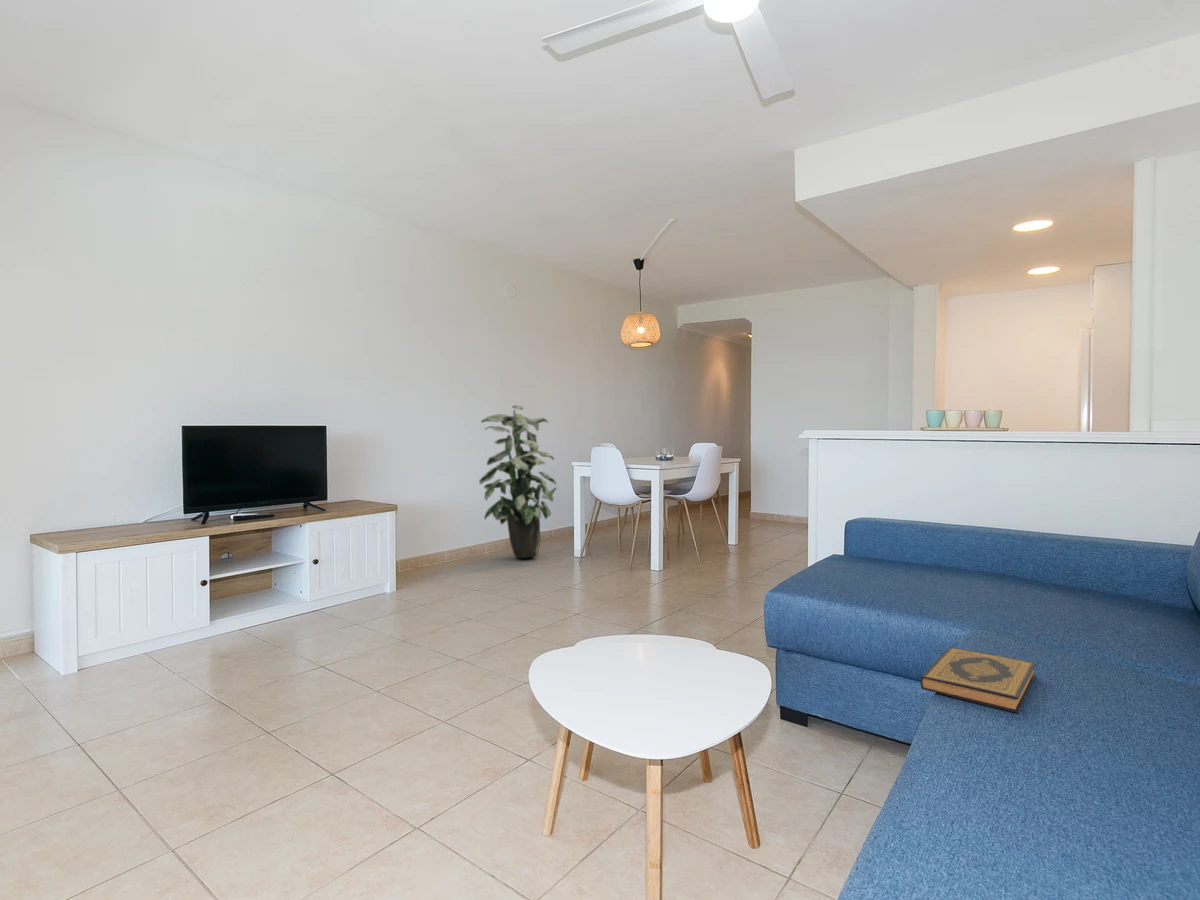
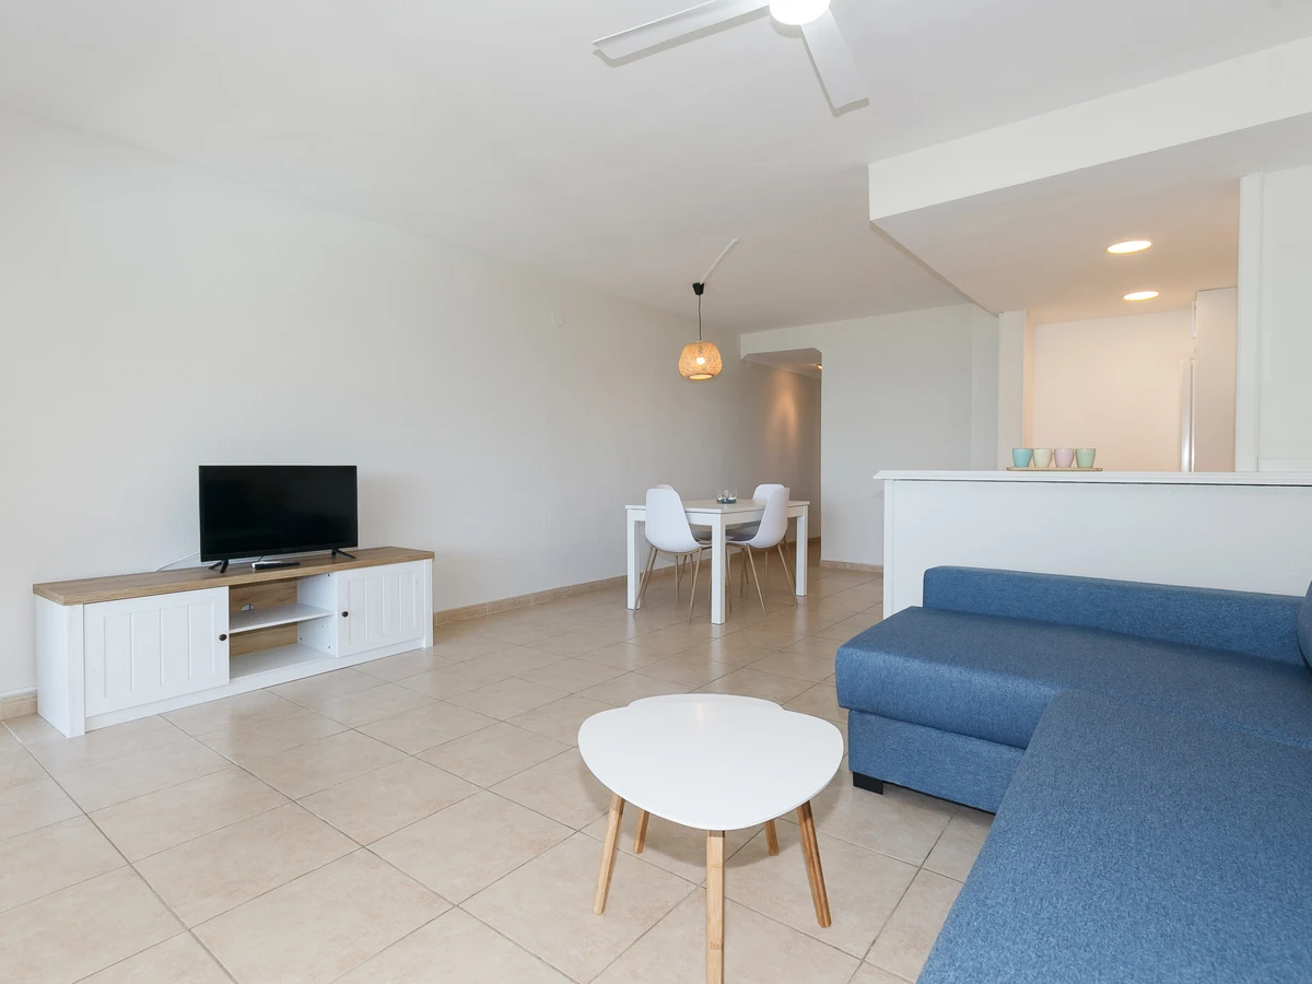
- indoor plant (518, 481)
- hardback book (979, 675)
